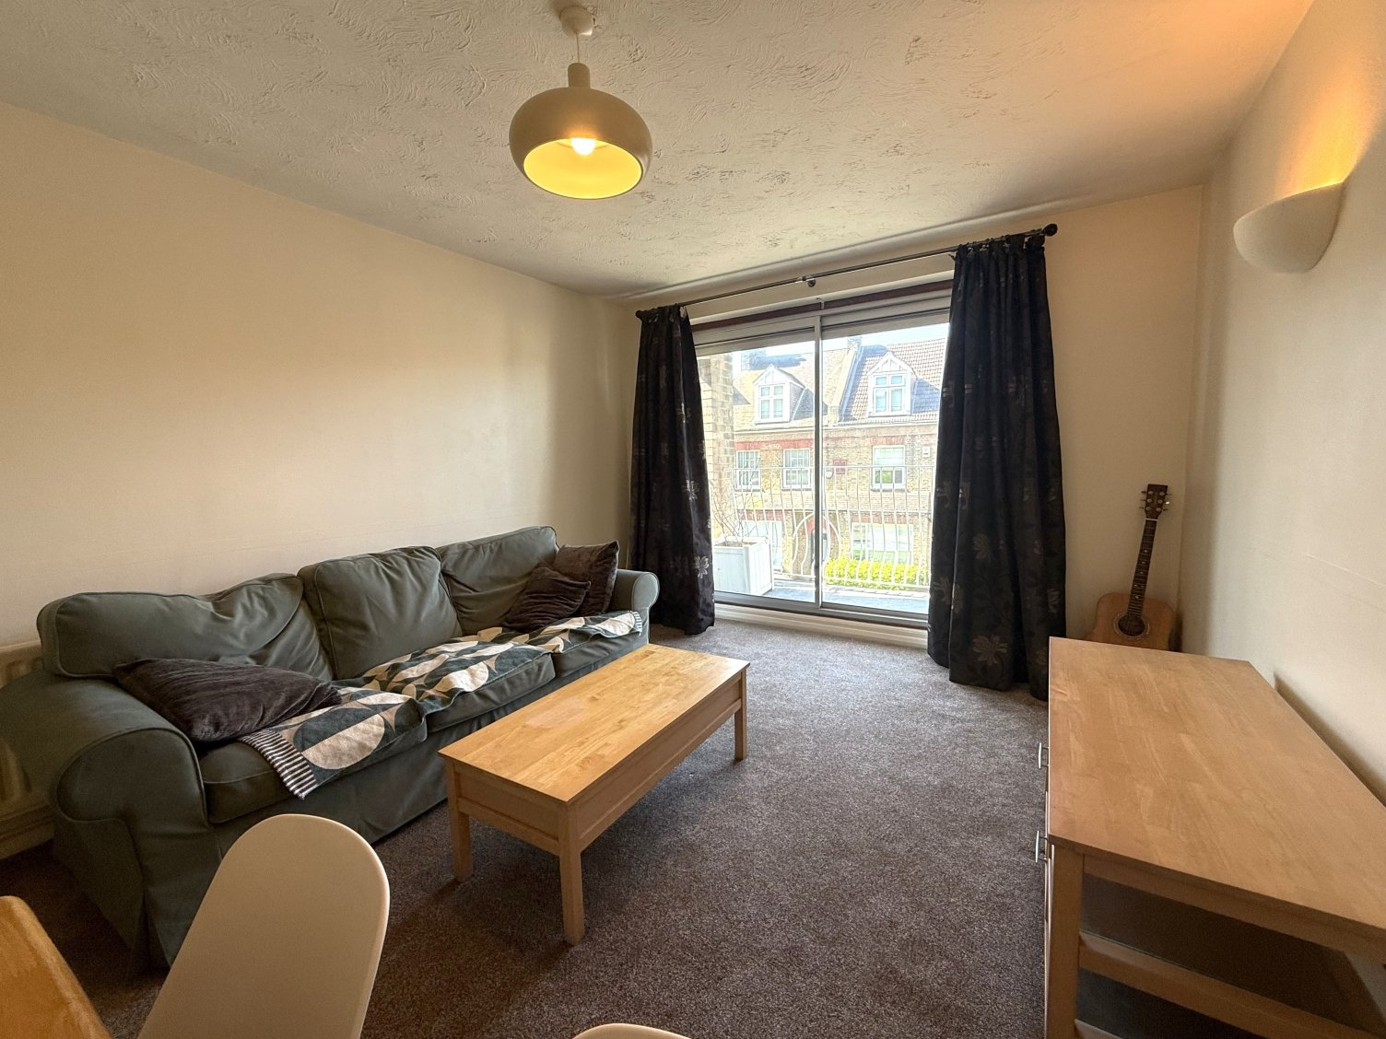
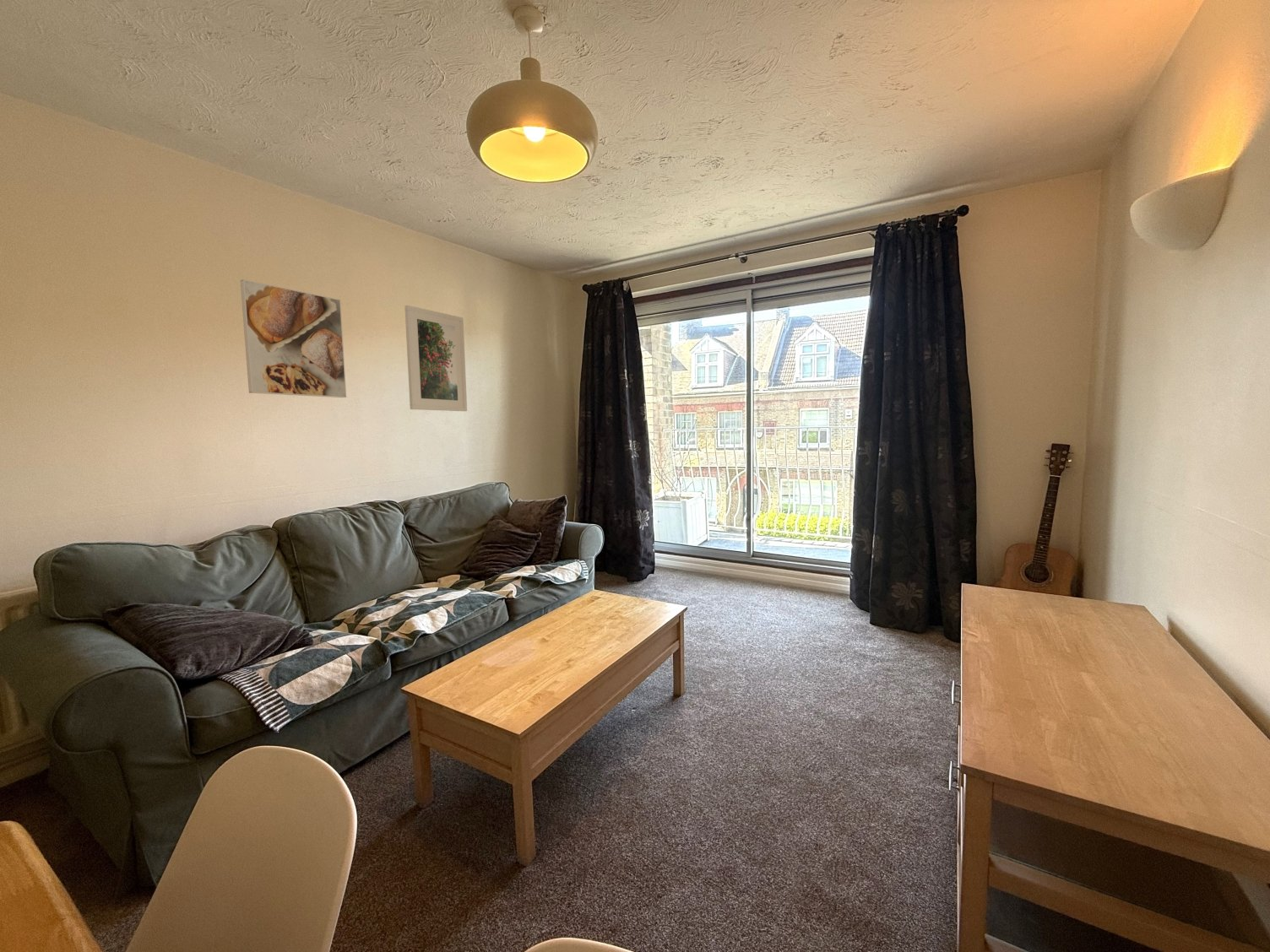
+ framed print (437, 361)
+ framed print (297, 343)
